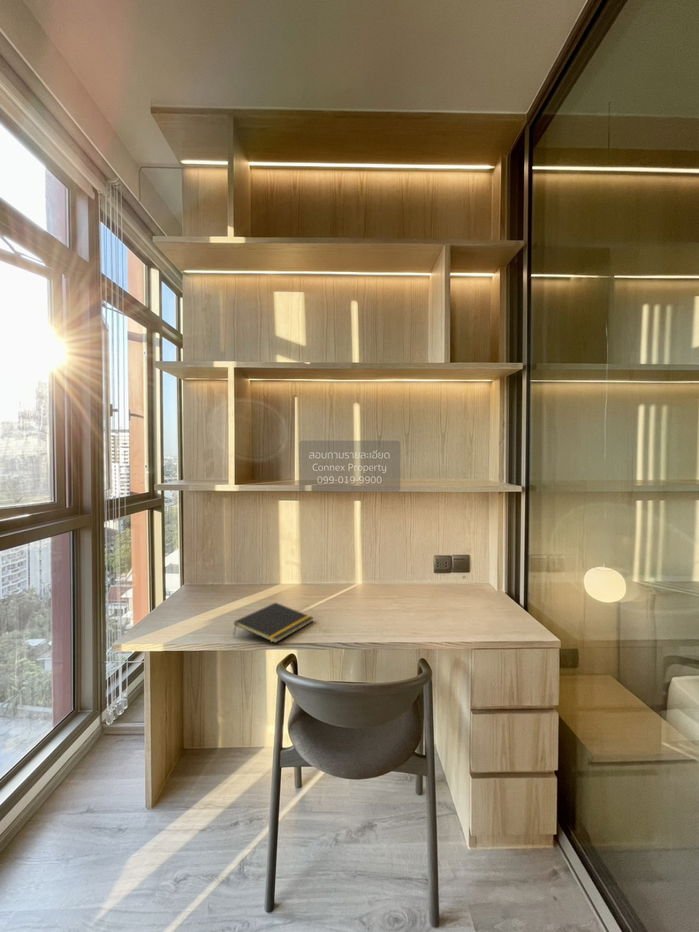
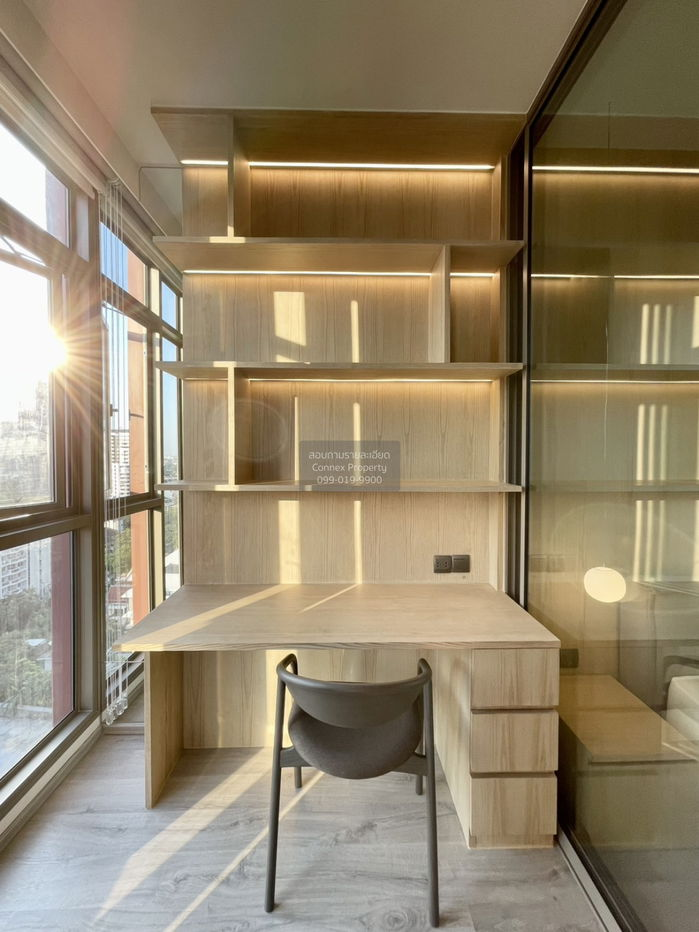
- notepad (275, 621)
